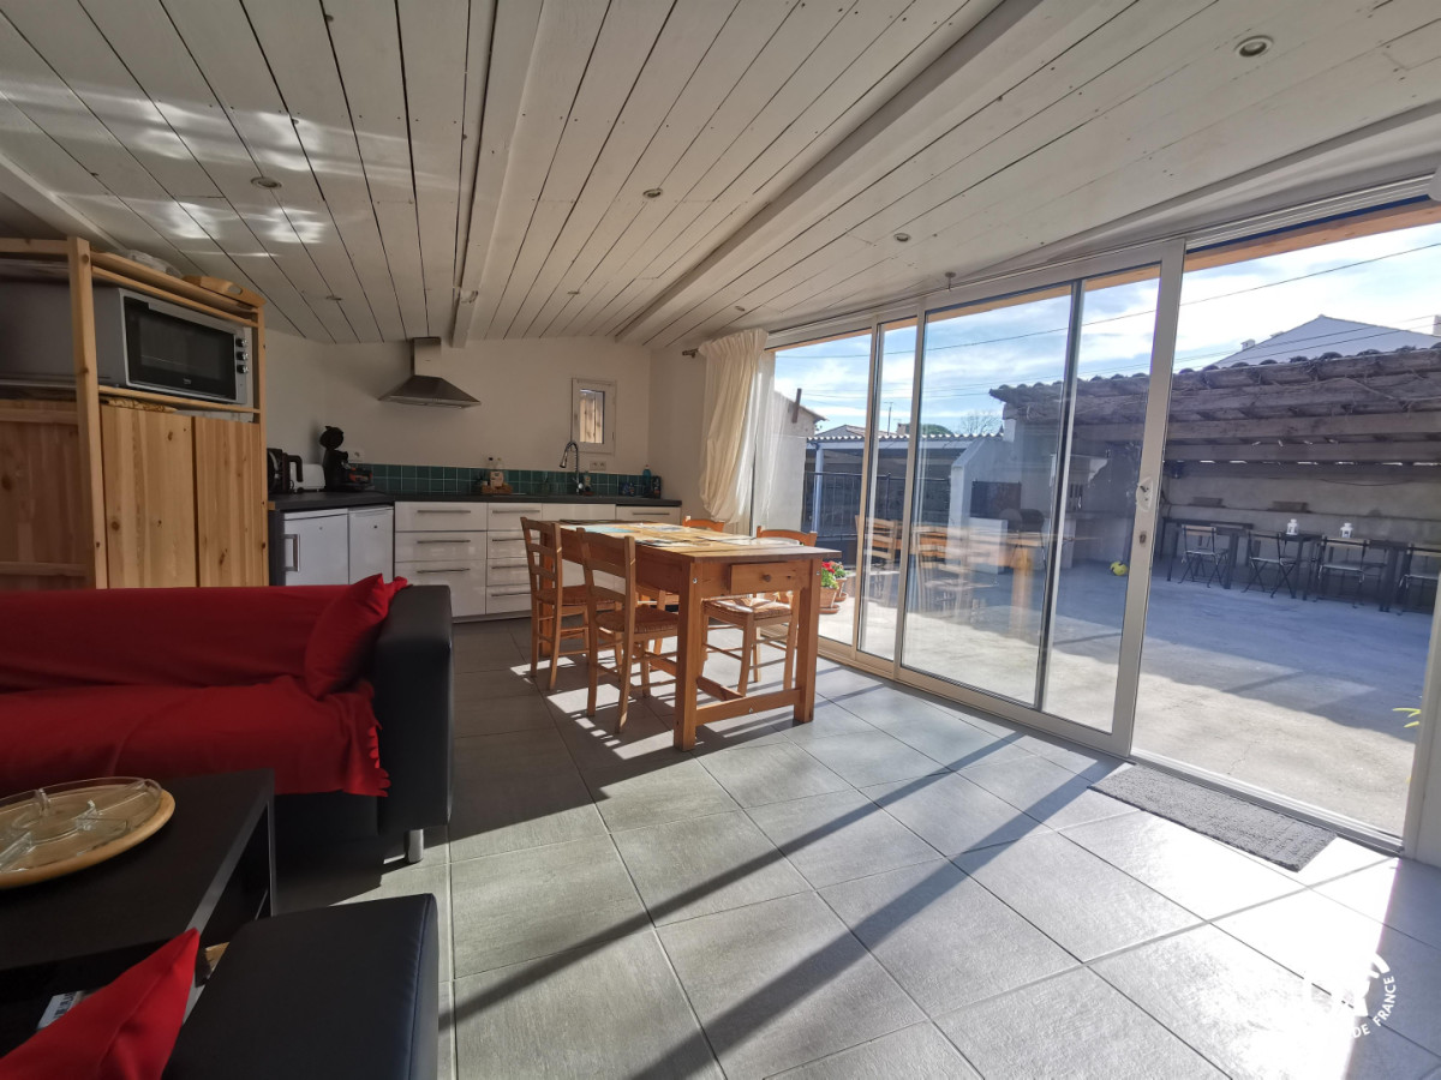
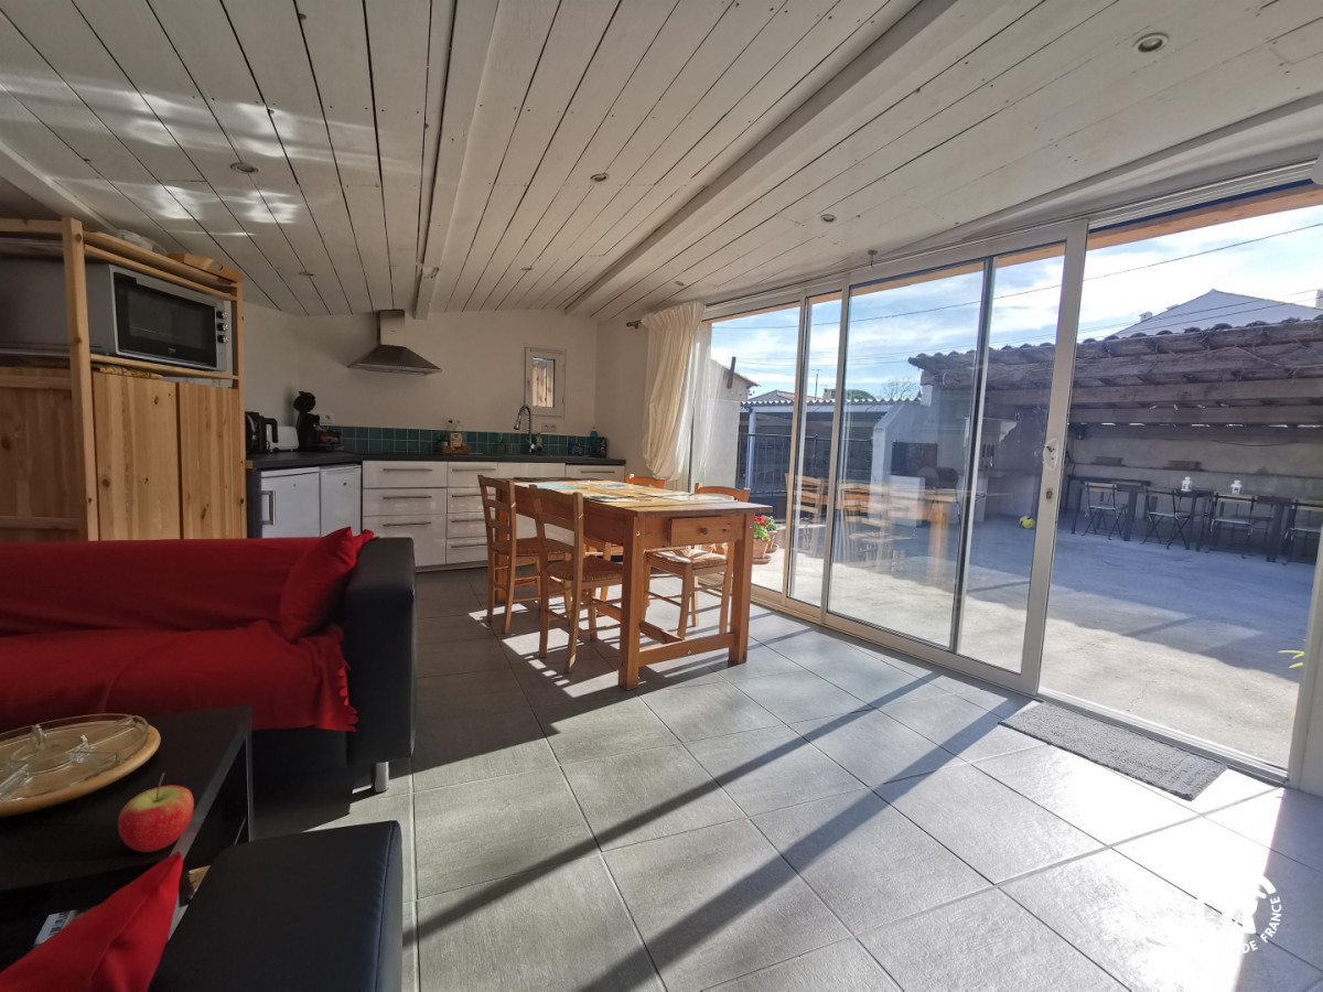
+ apple (157, 811)
